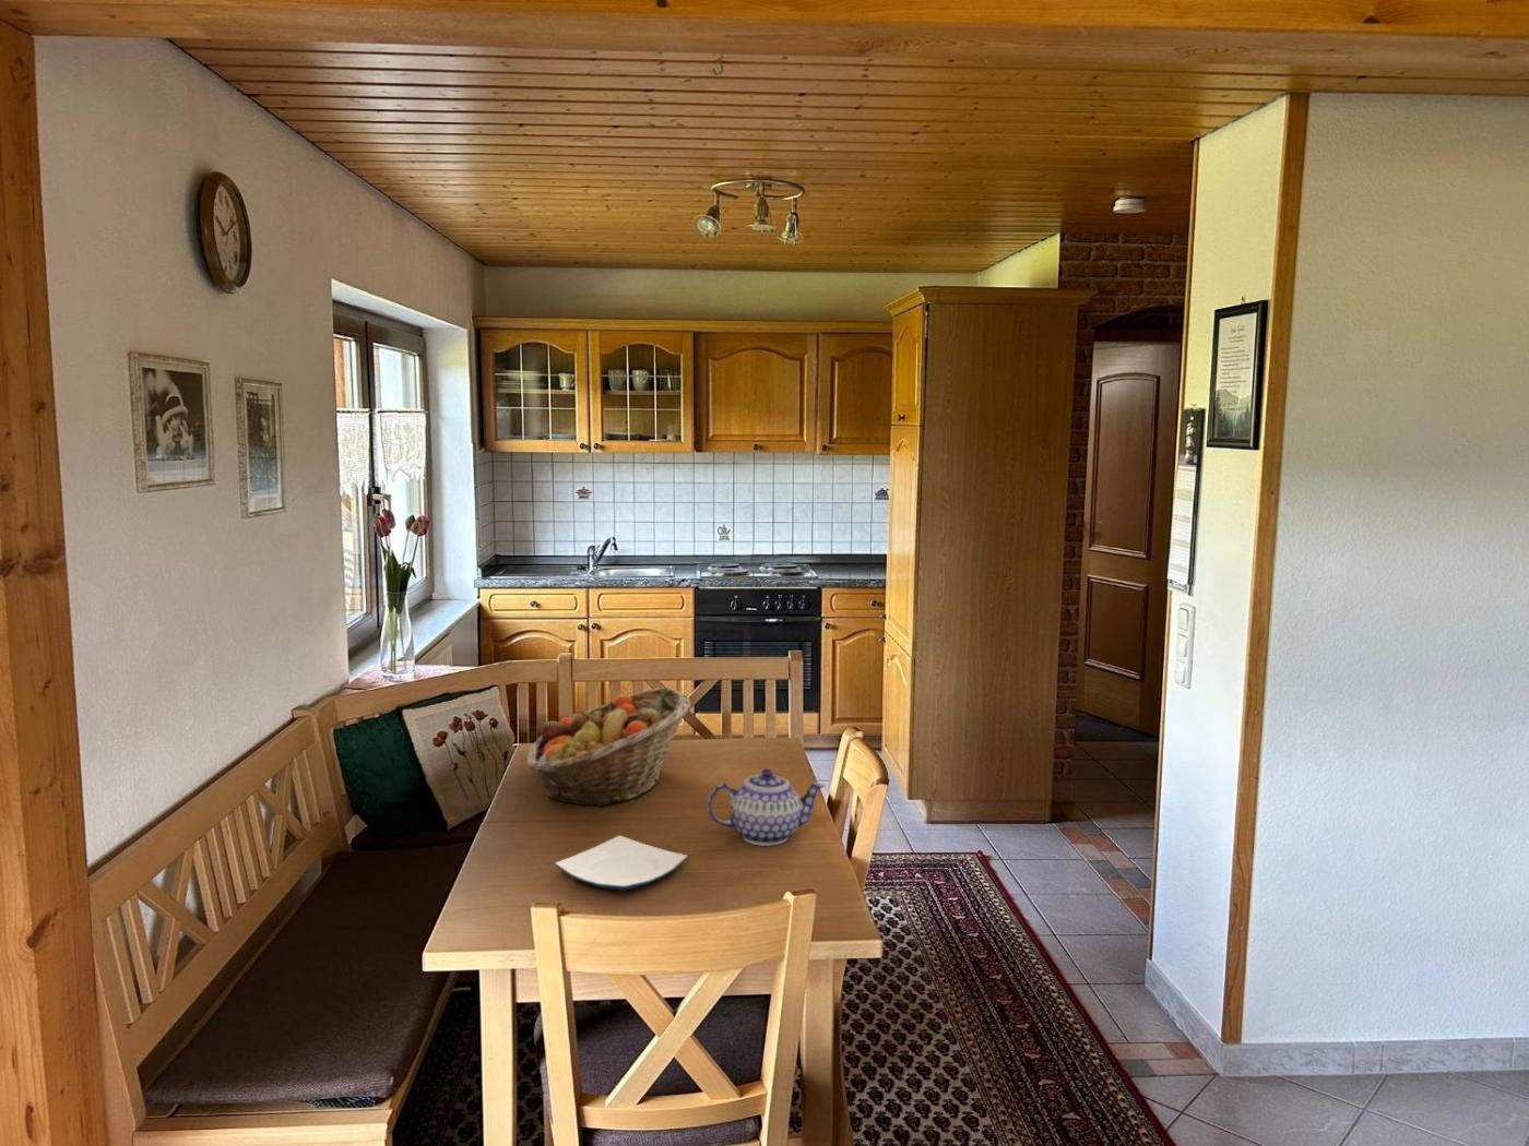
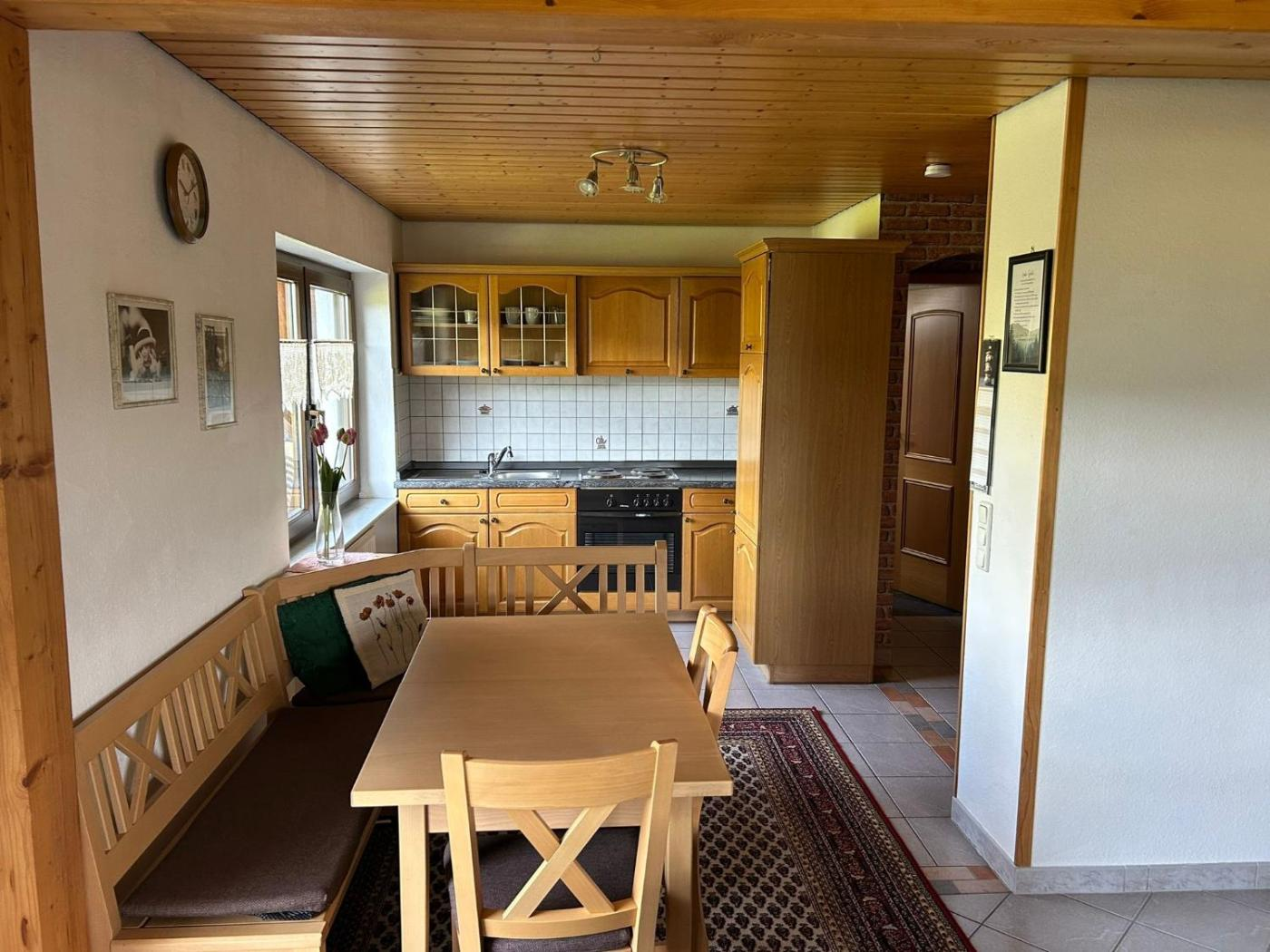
- teapot (766, 802)
- plate (621, 866)
- fruit basket (609, 742)
